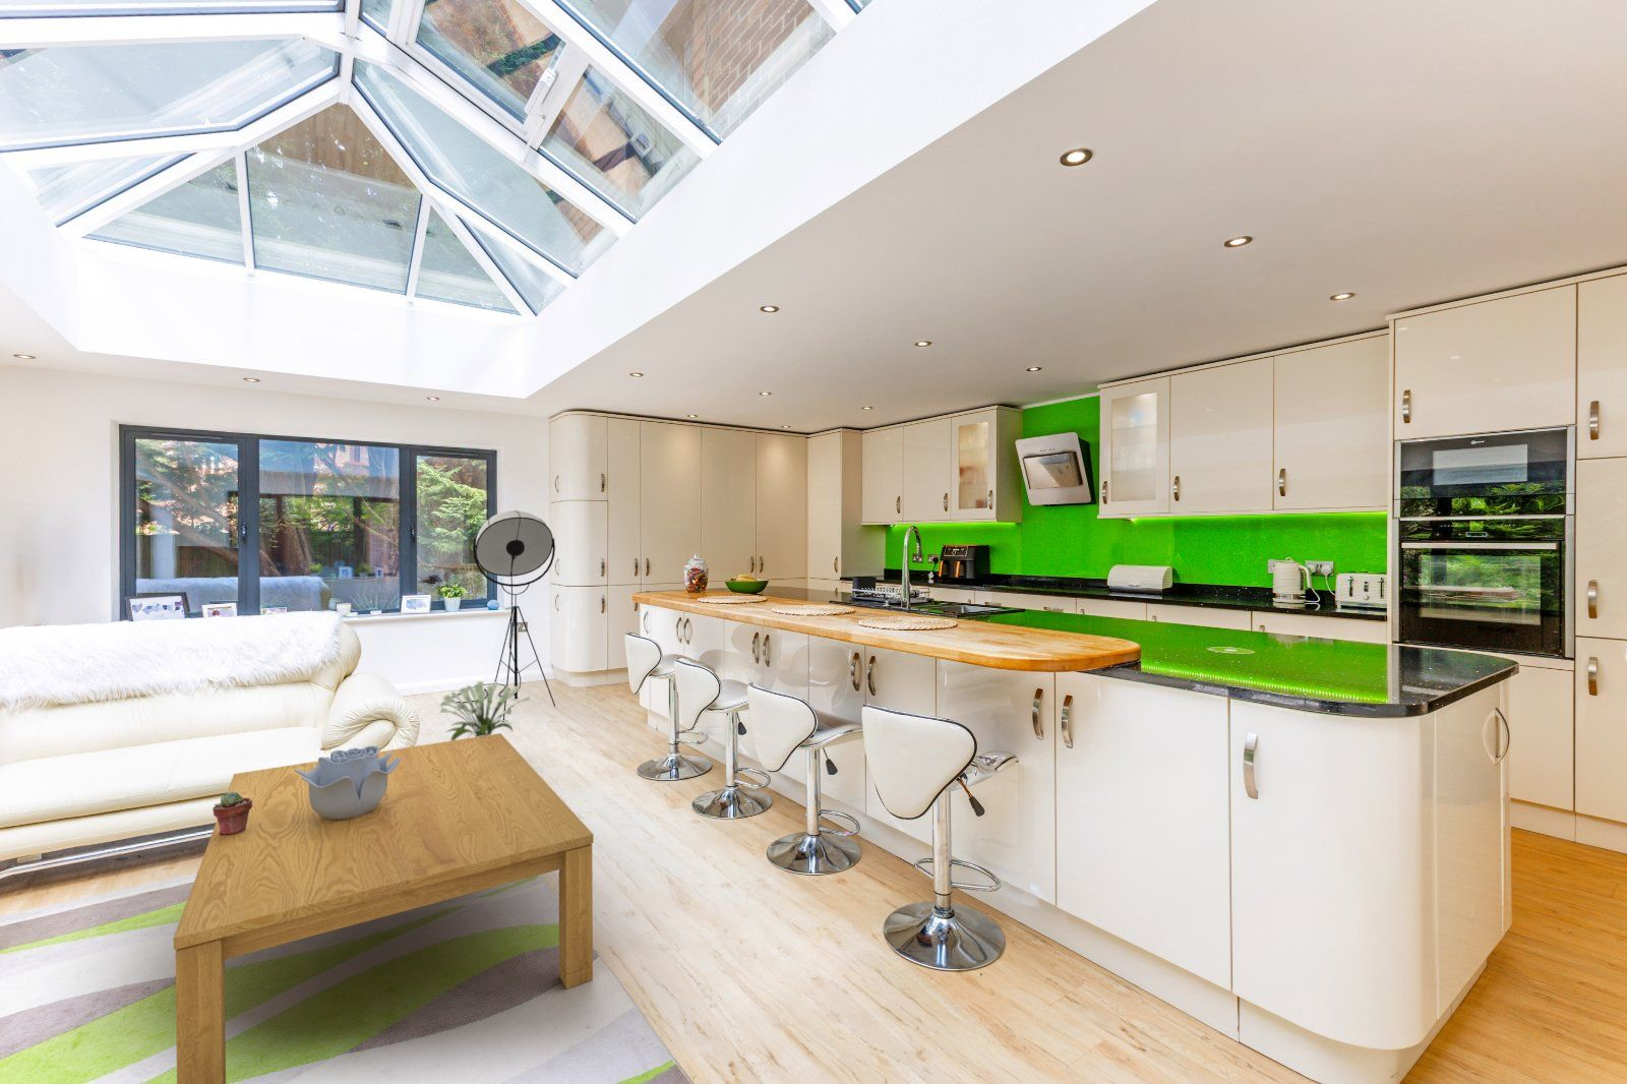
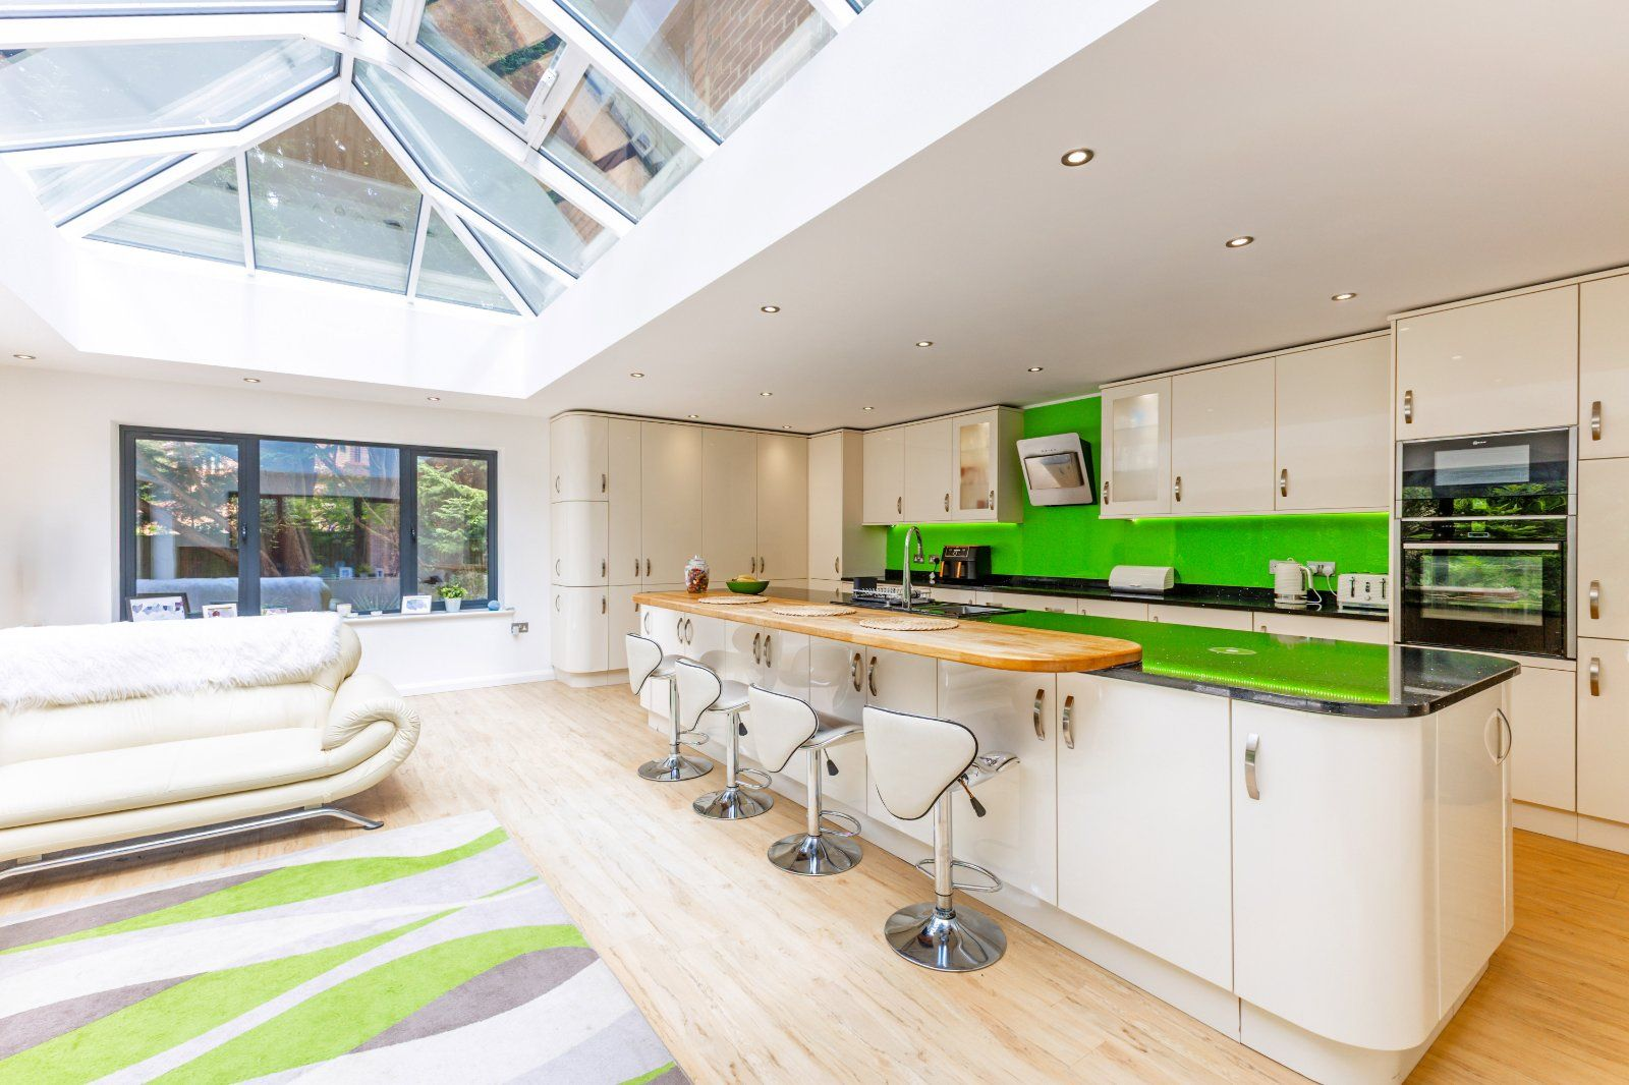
- potted succulent (232, 811)
- floor lamp (512, 606)
- coffee table (393, 865)
- potted plant (485, 725)
- decorative bowl (347, 782)
